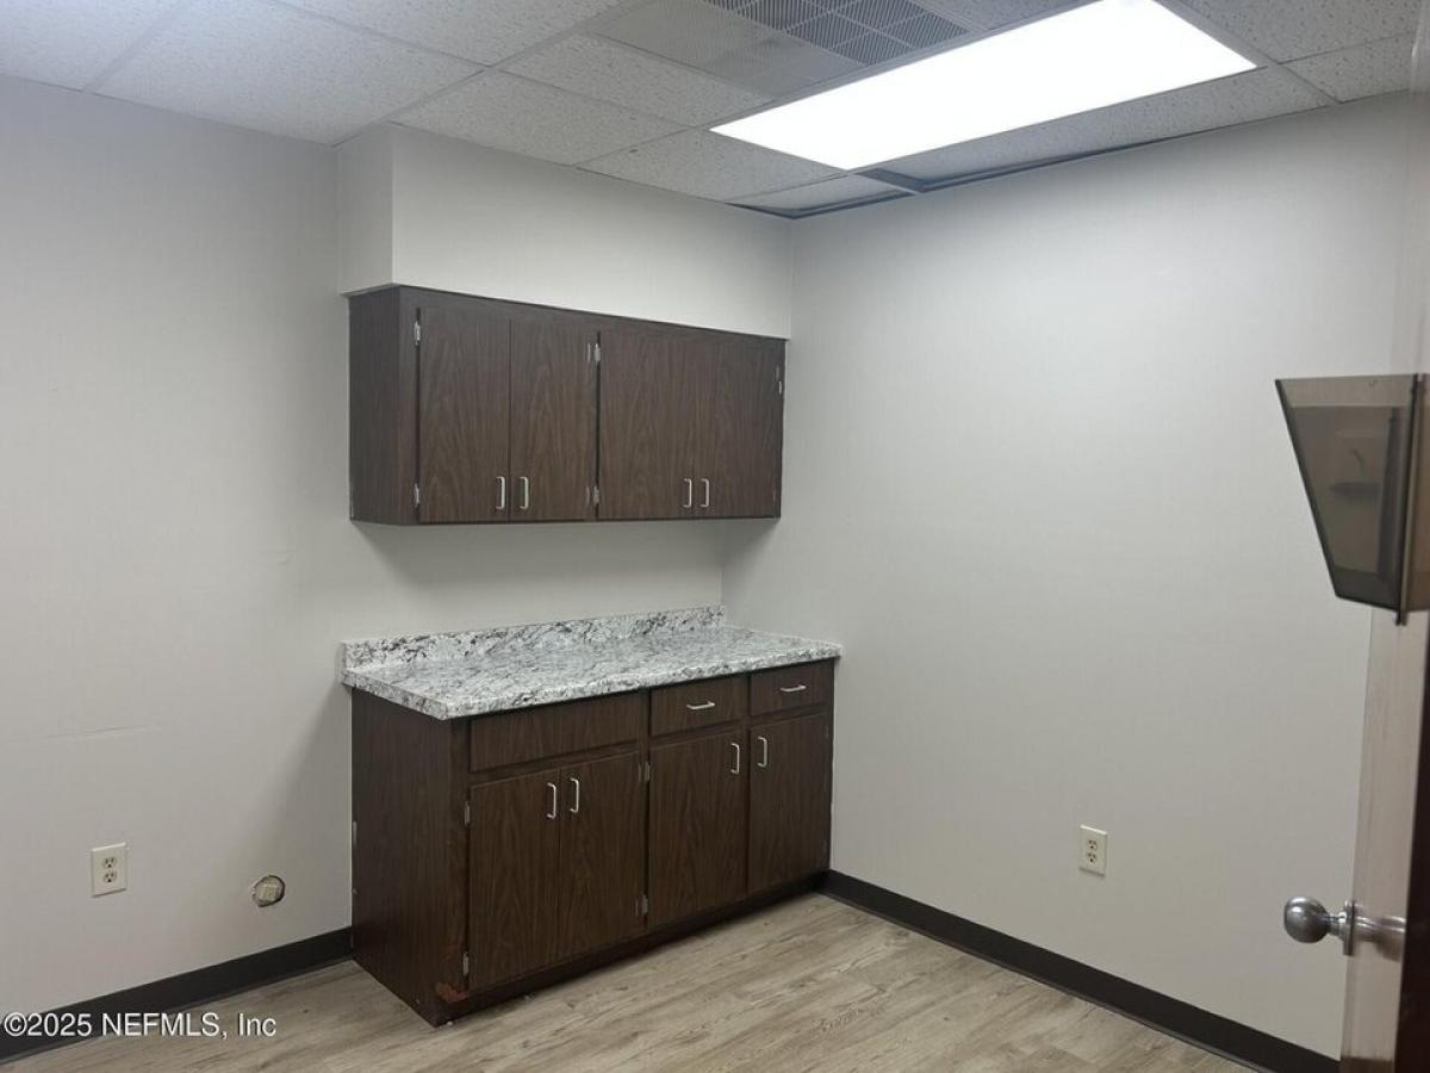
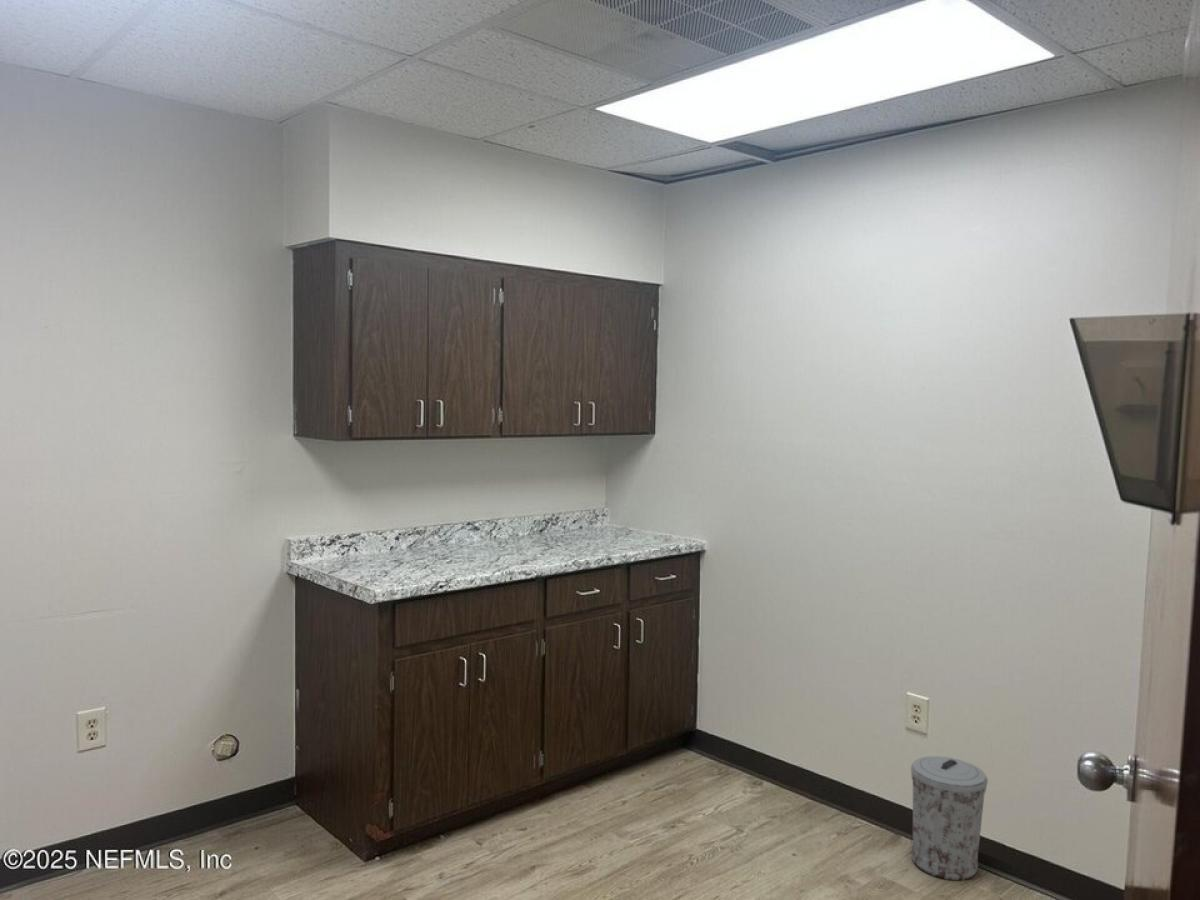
+ trash can (946, 813)
